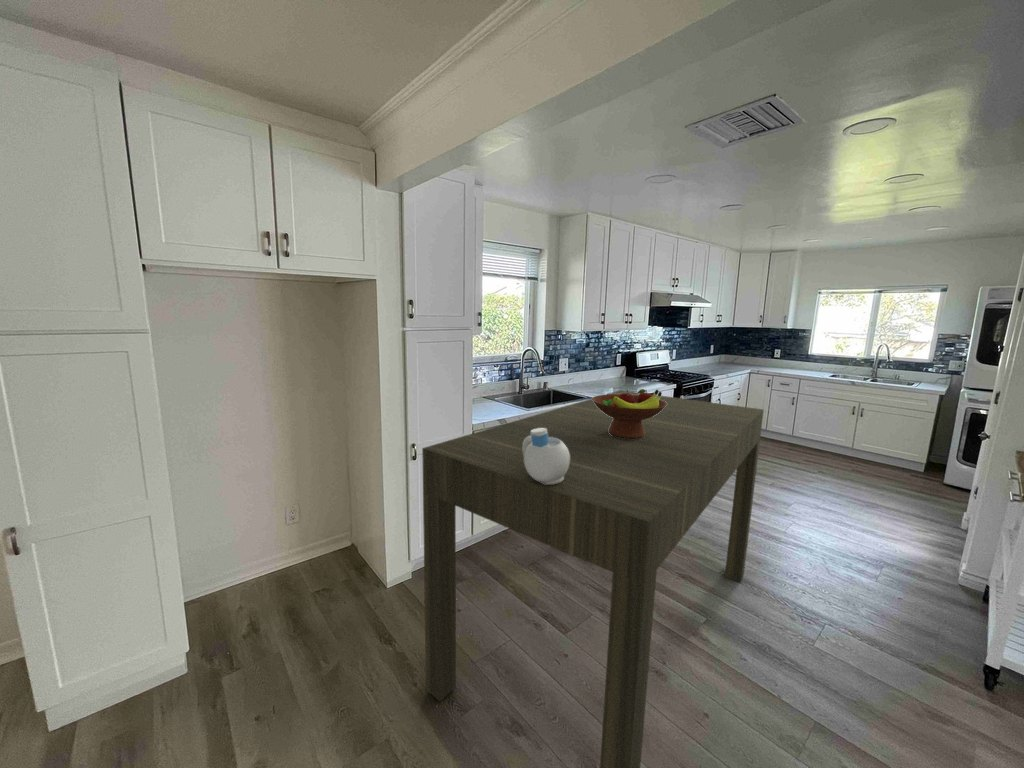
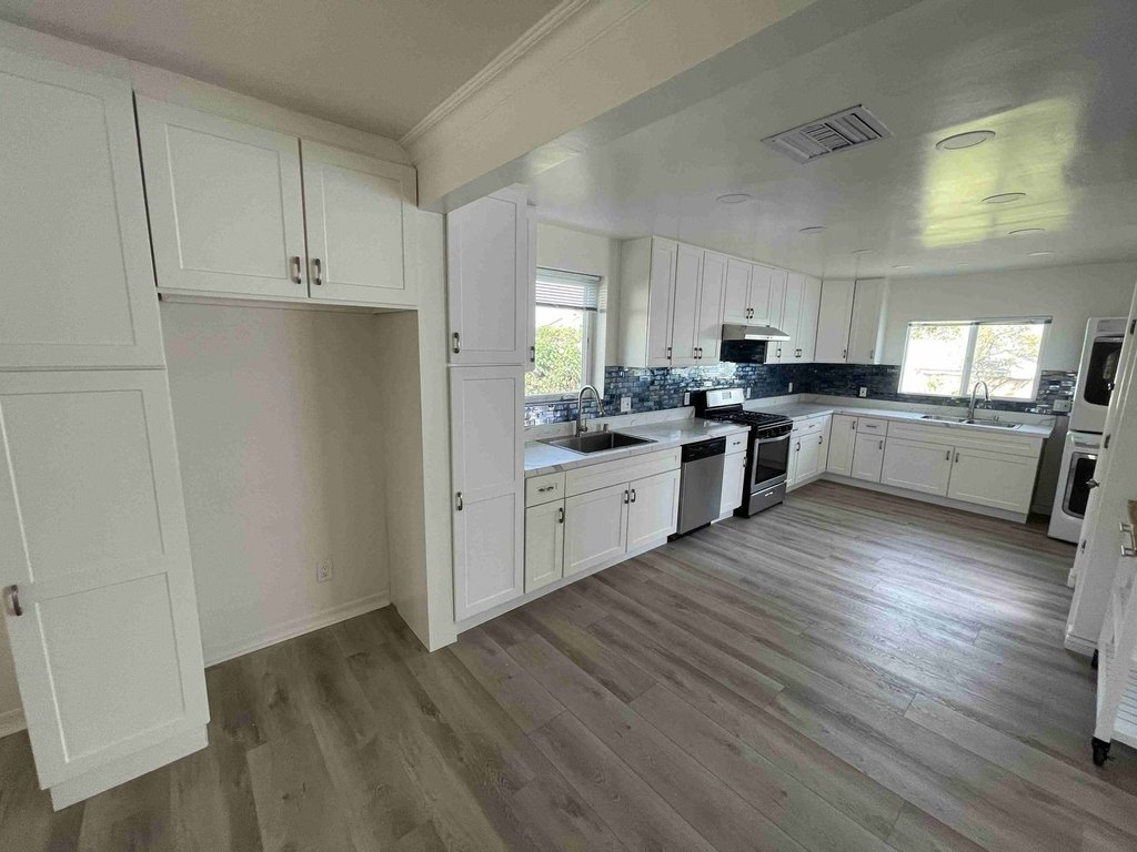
- dining table (620, 527)
- fruit bowl (628, 410)
- pitcher (540, 451)
